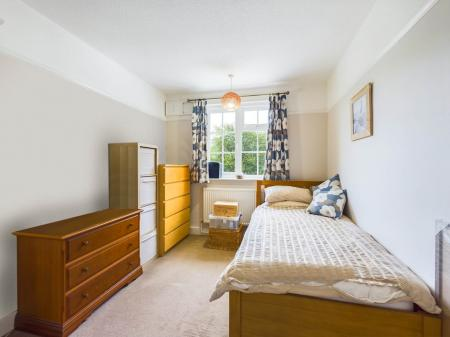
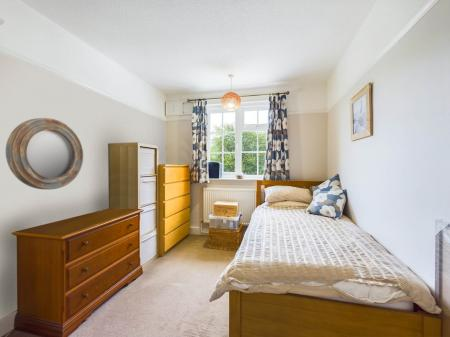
+ home mirror (50, 154)
